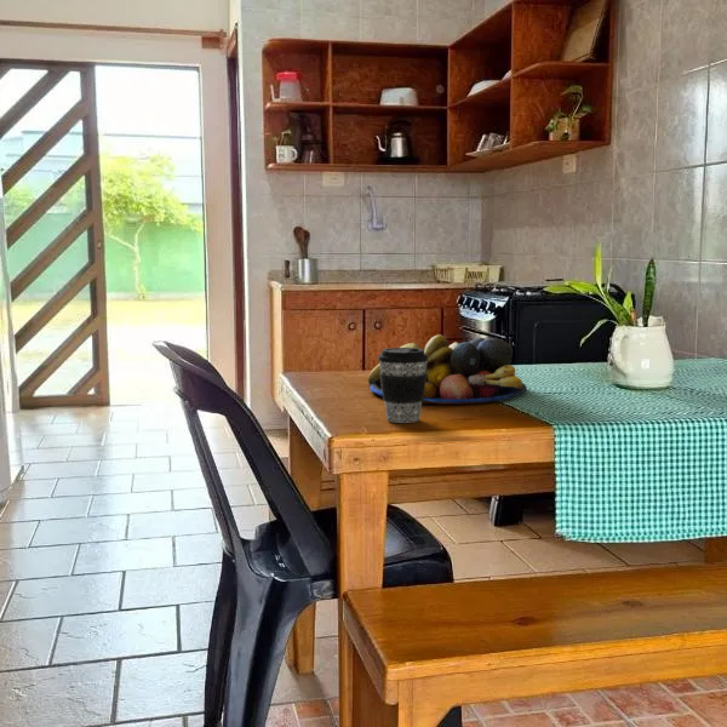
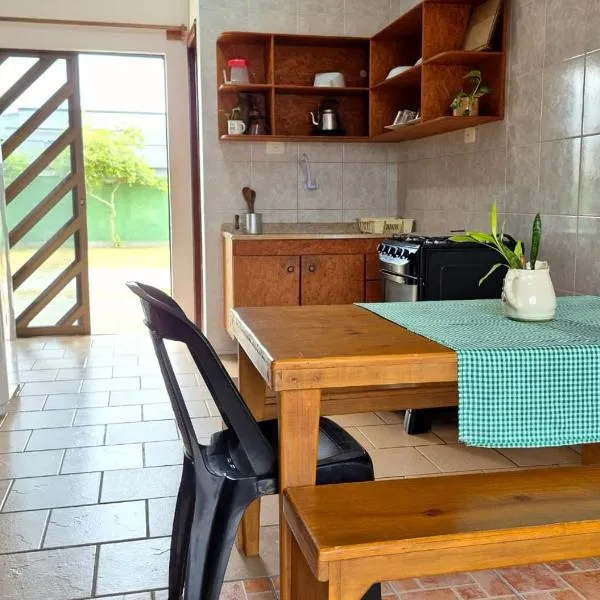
- fruit bowl (446, 362)
- coffee cup (402, 384)
